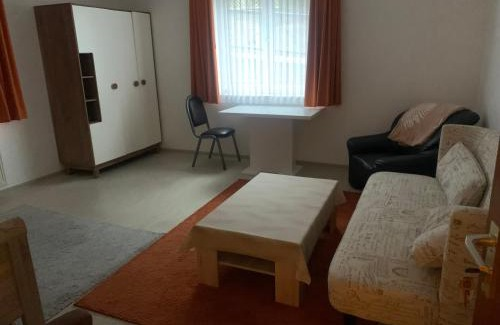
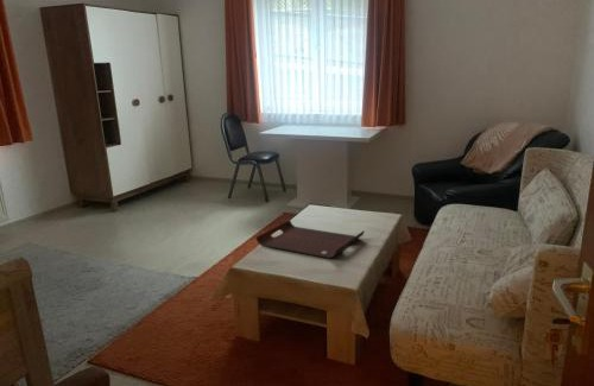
+ serving tray (310, 238)
